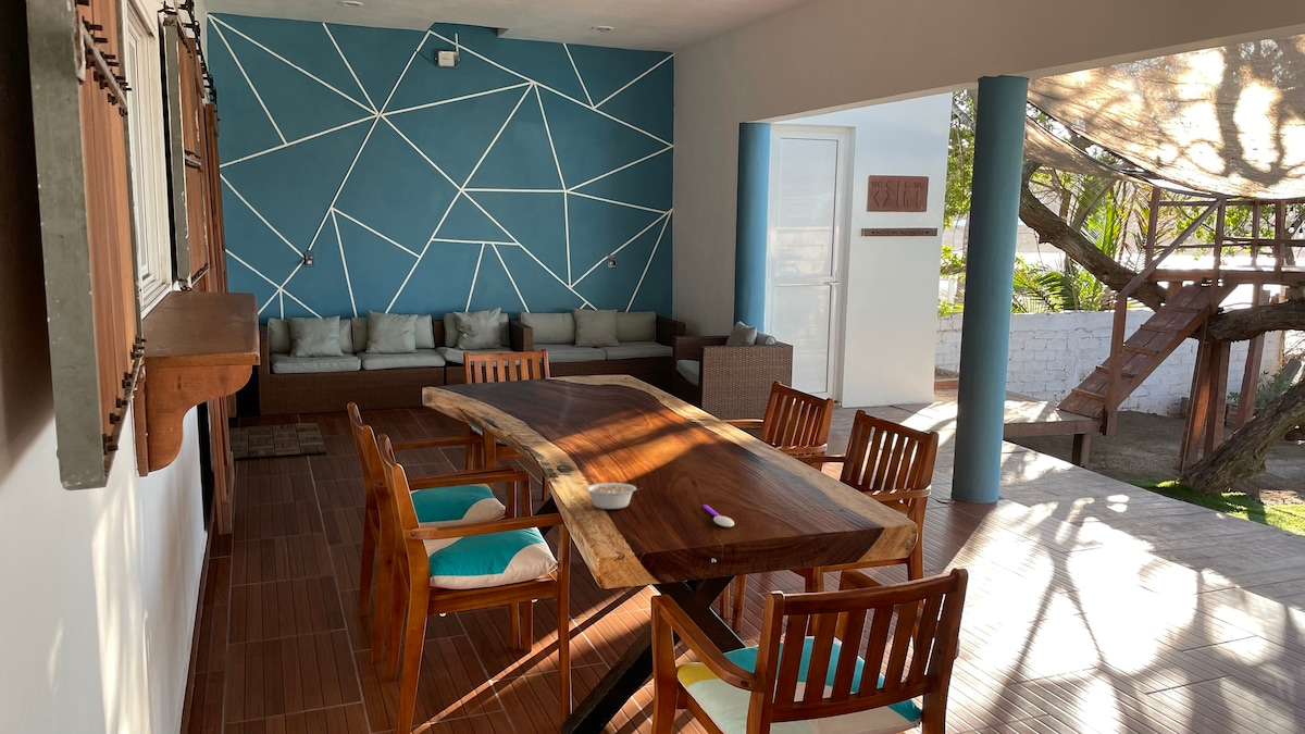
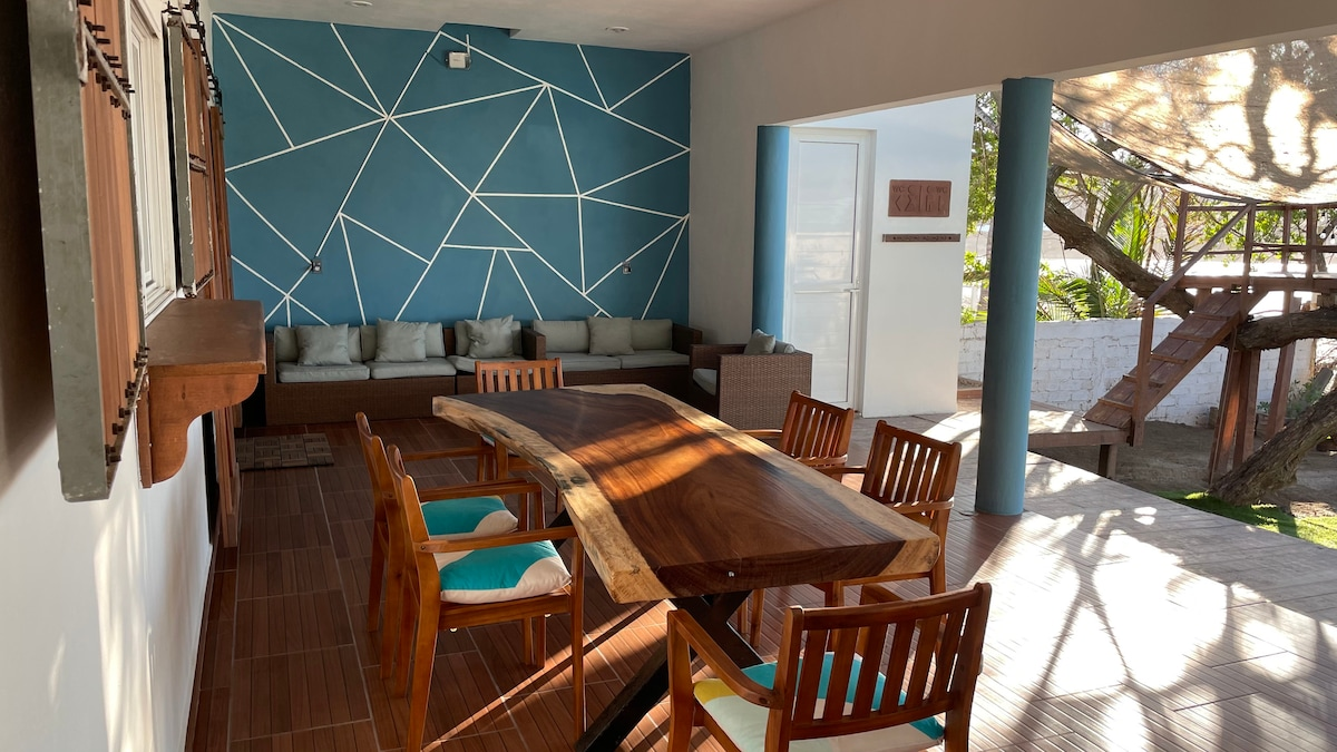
- legume (612, 495)
- spoon (716, 514)
